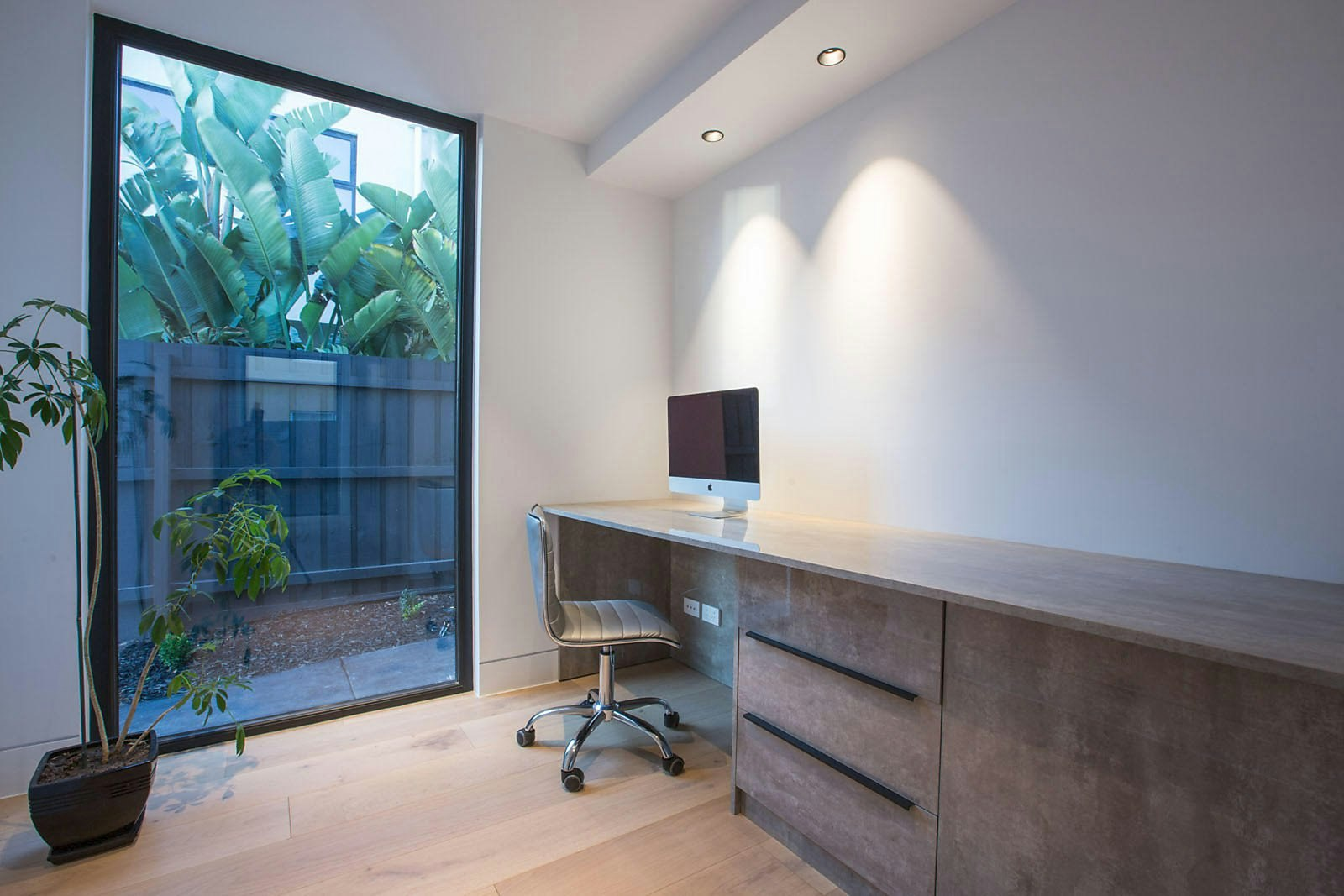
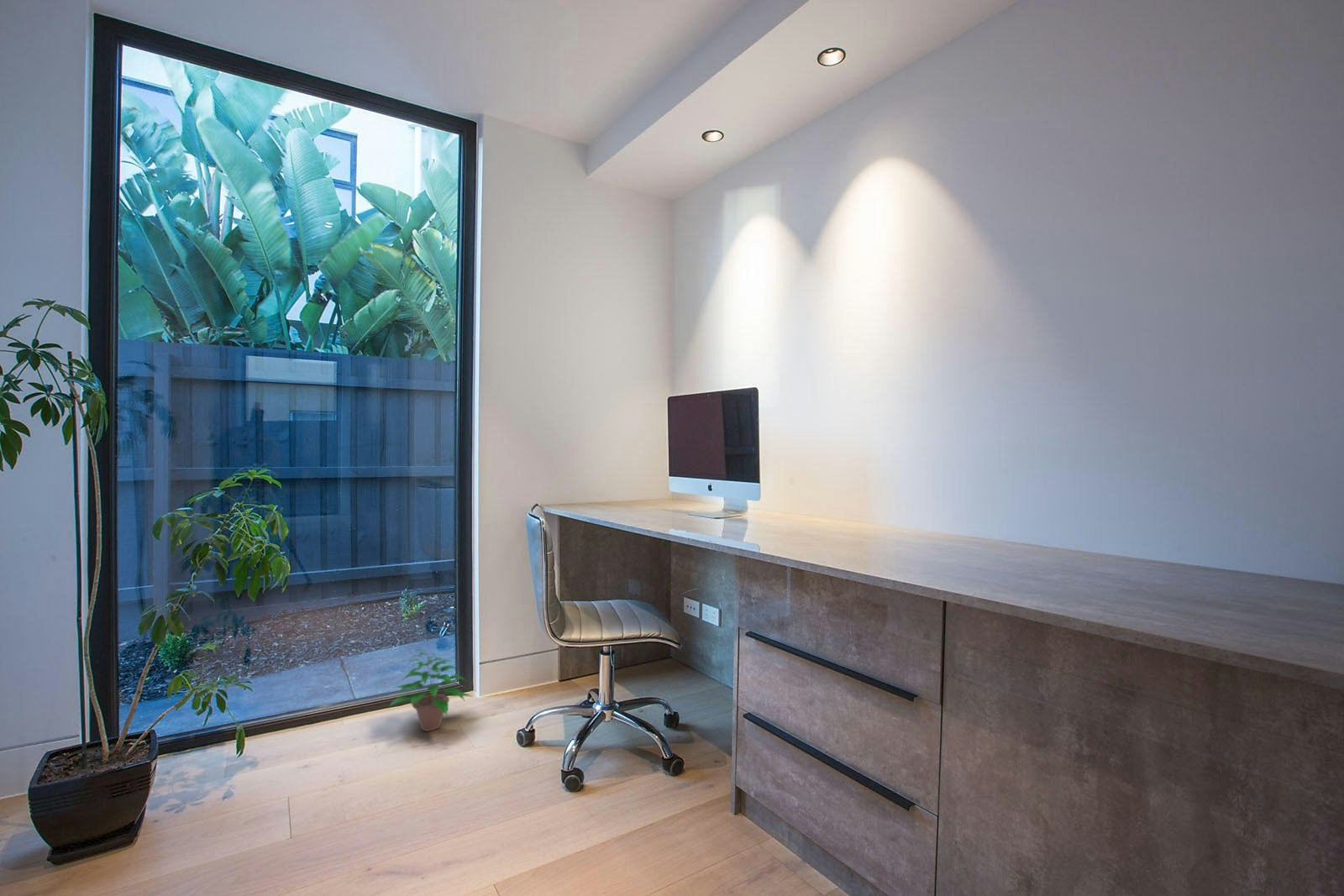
+ potted plant (432, 688)
